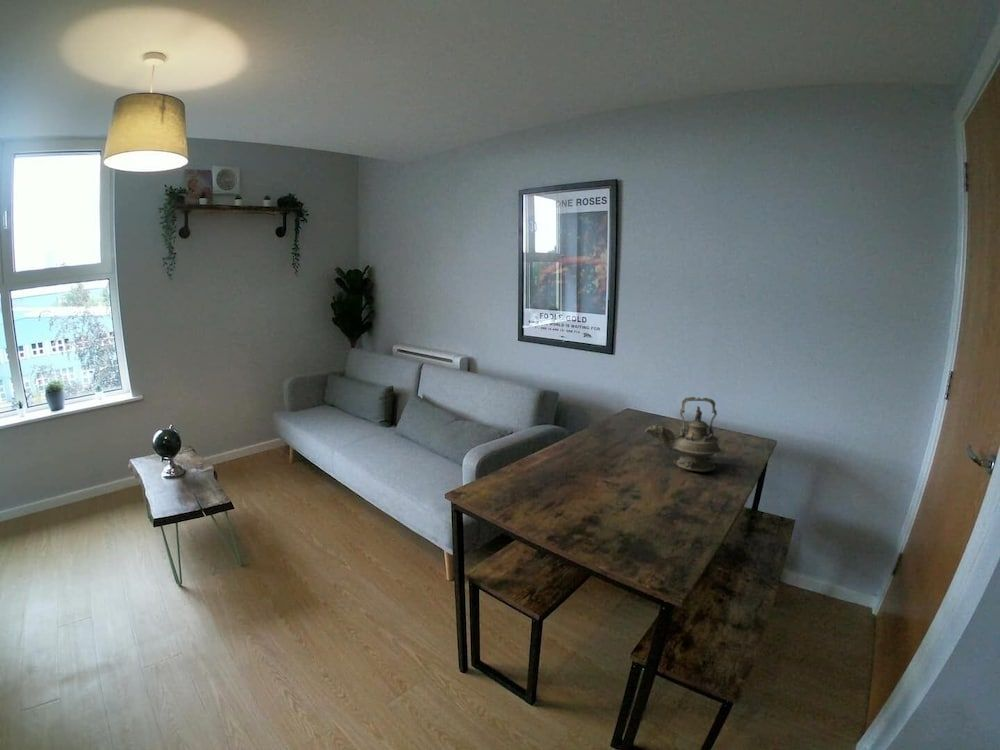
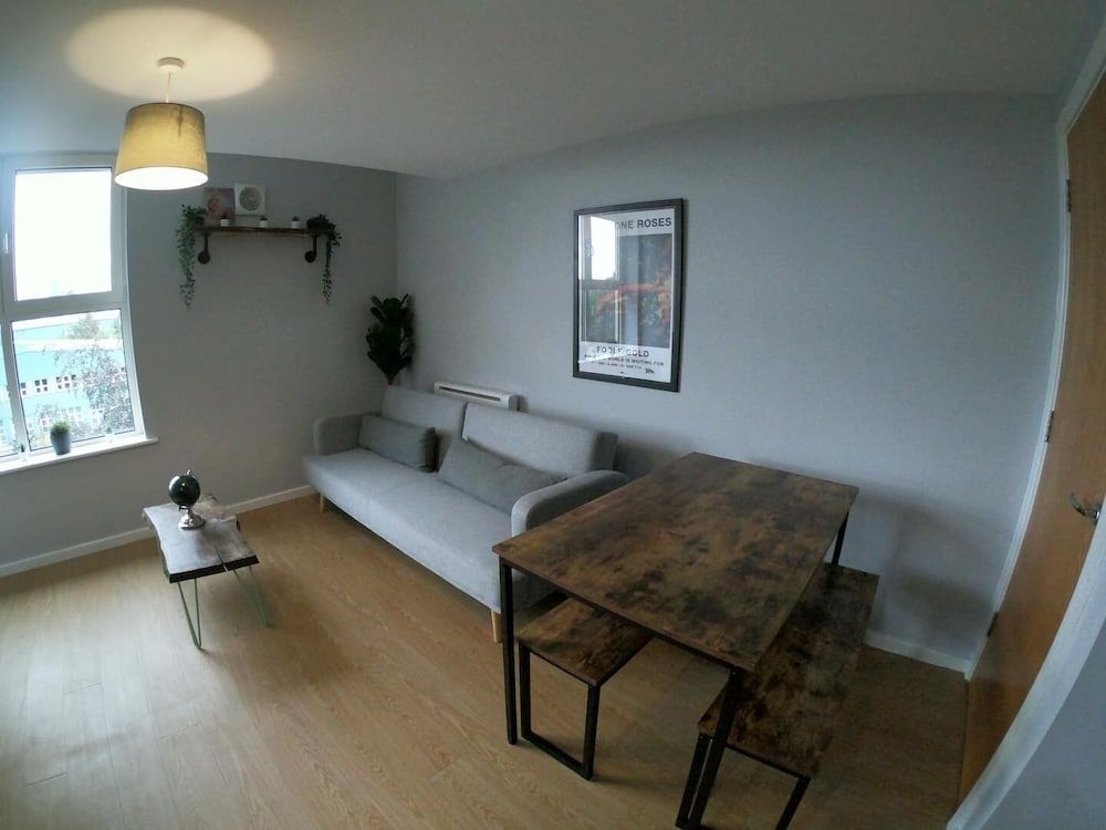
- teapot (682, 431)
